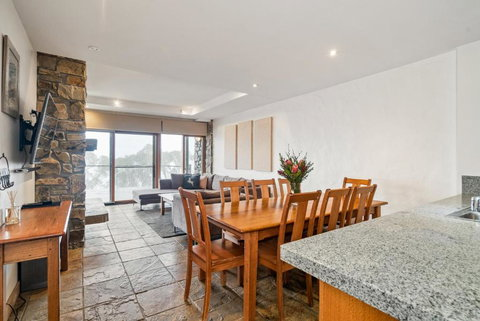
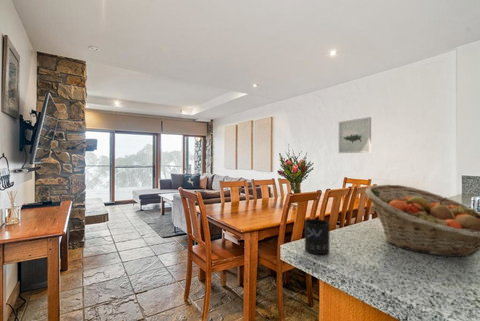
+ fruit basket (424, 214)
+ wall art (353, 136)
+ mug (318, 234)
